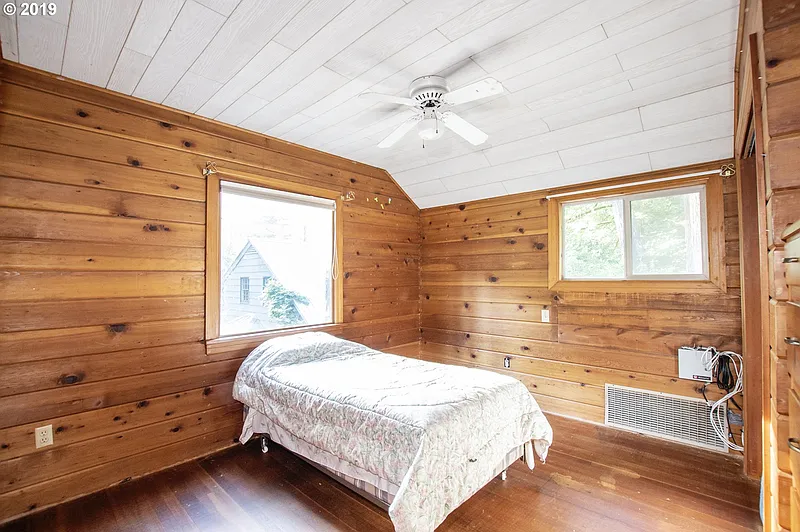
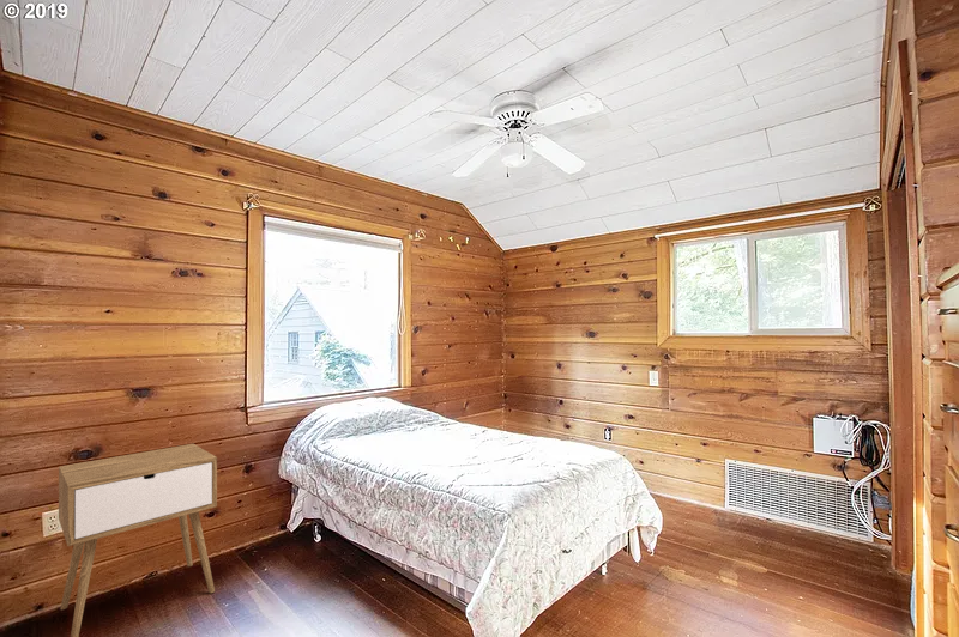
+ nightstand (138, 527)
